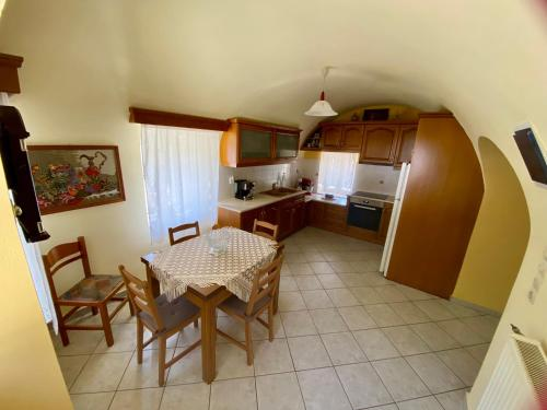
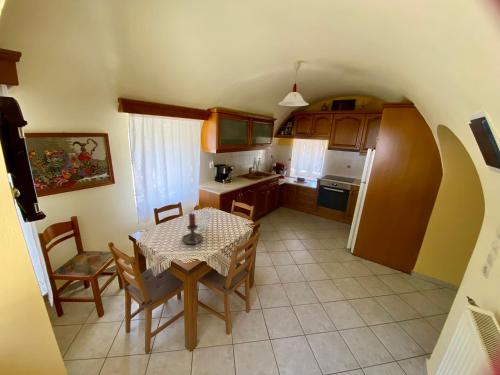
+ candle holder (193, 228)
